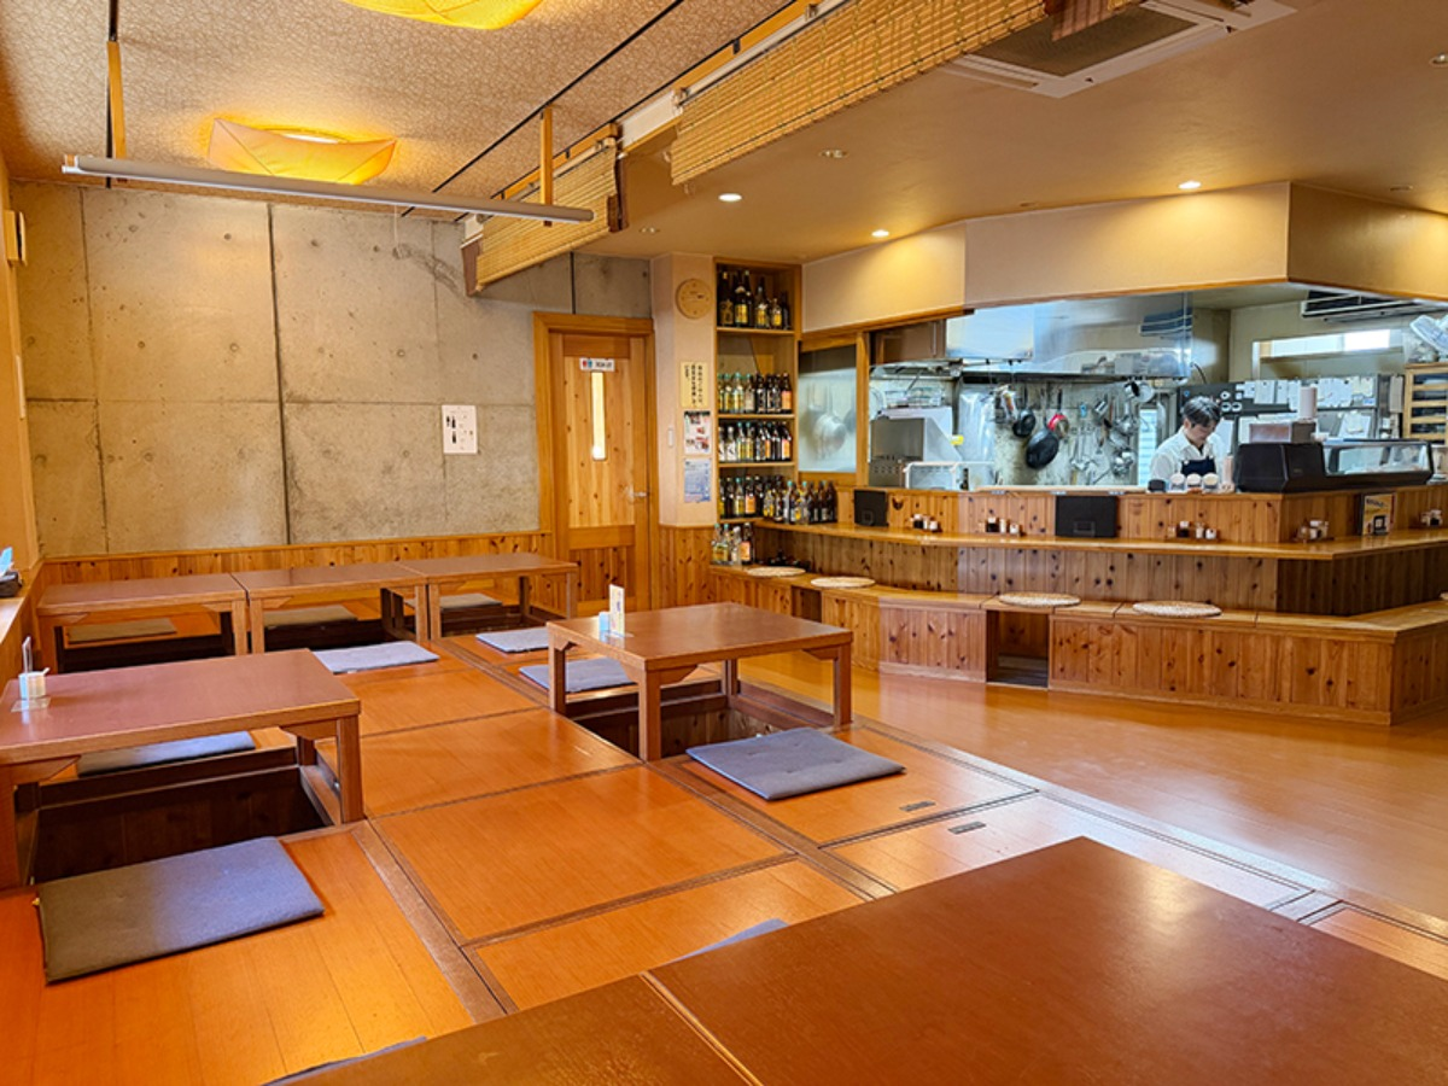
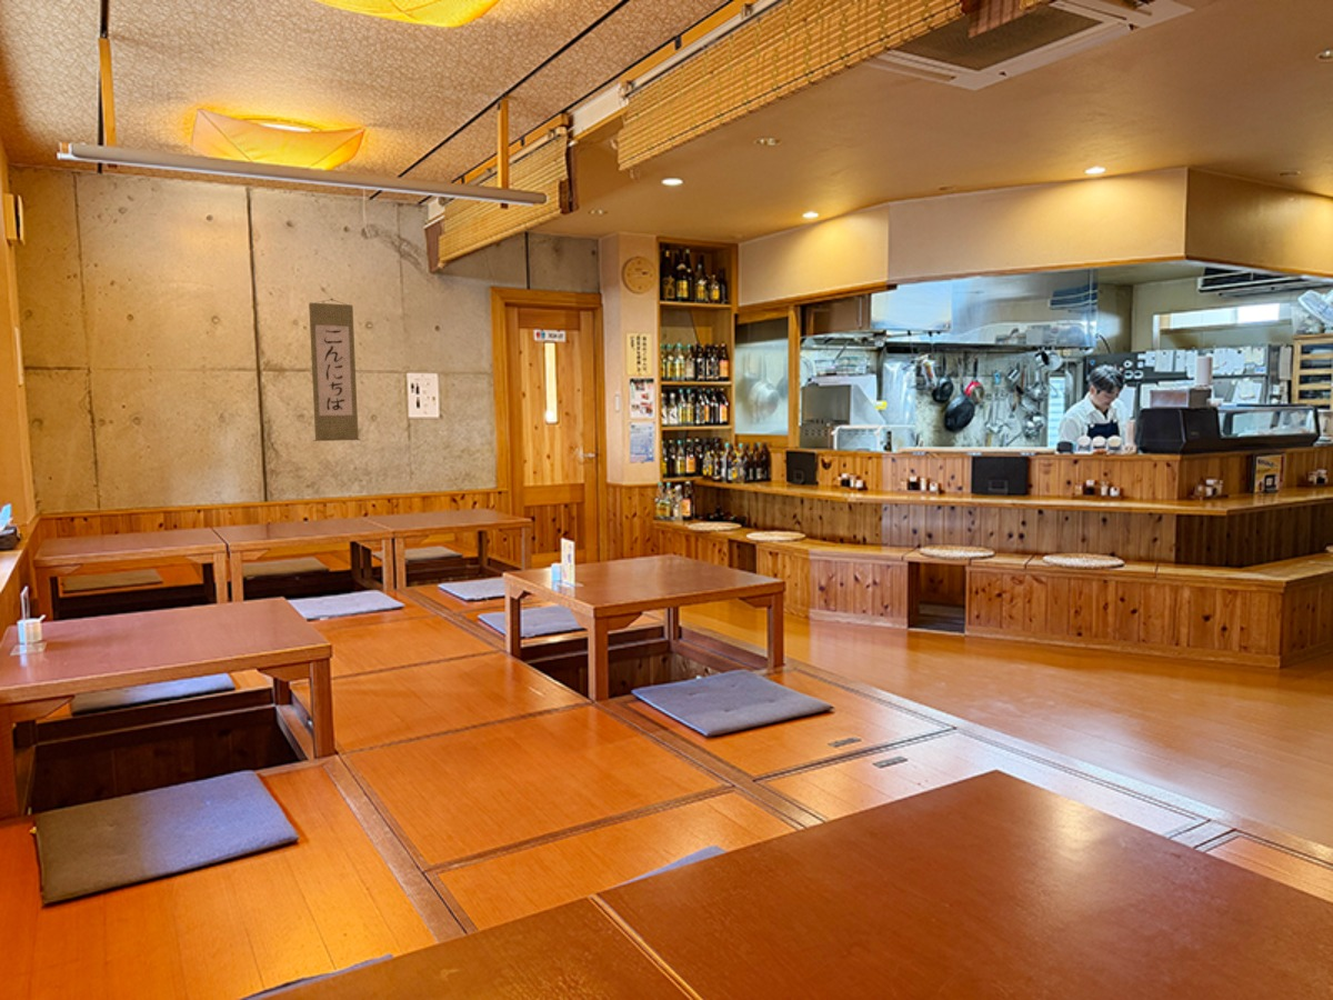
+ wall scroll (333, 369)
